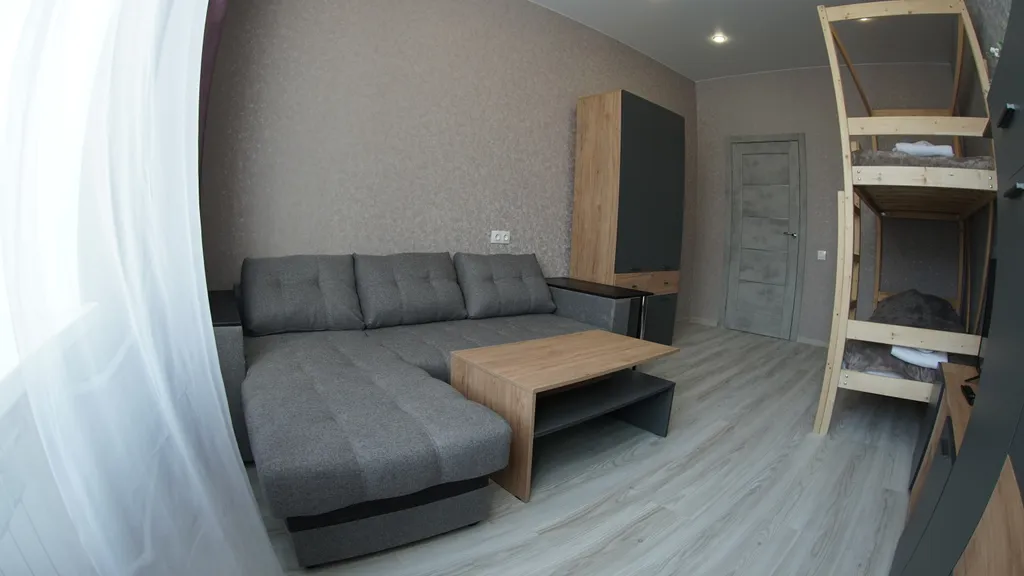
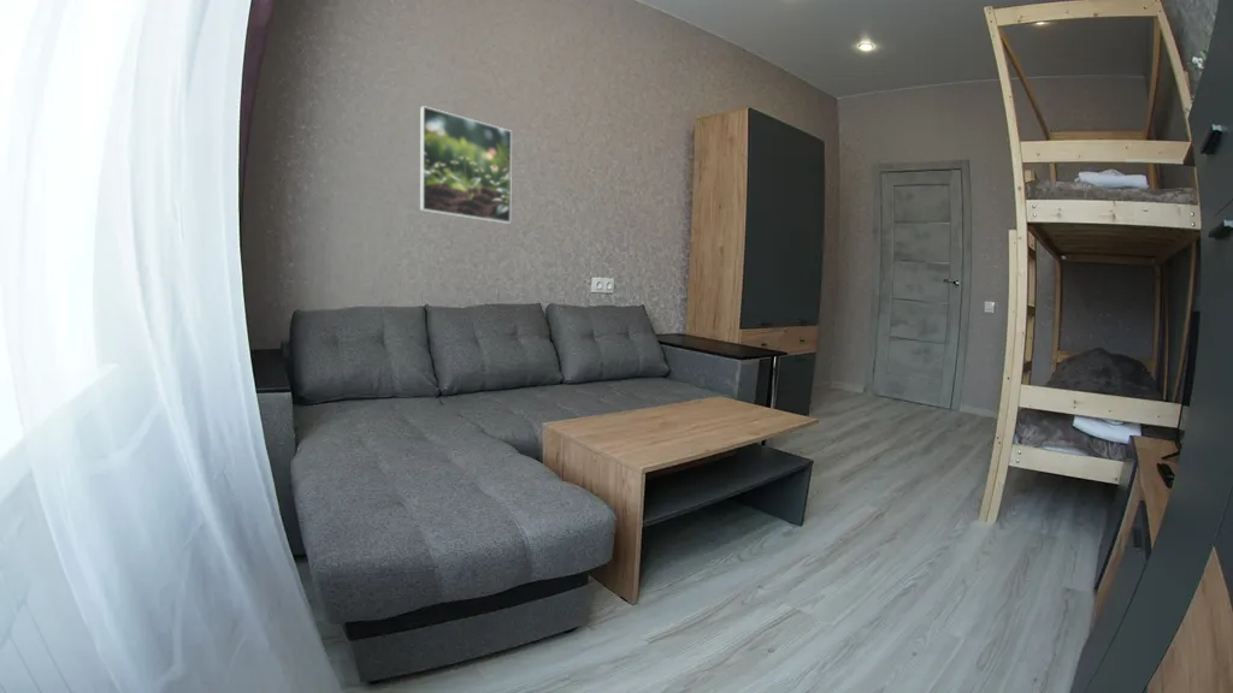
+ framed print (467, 168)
